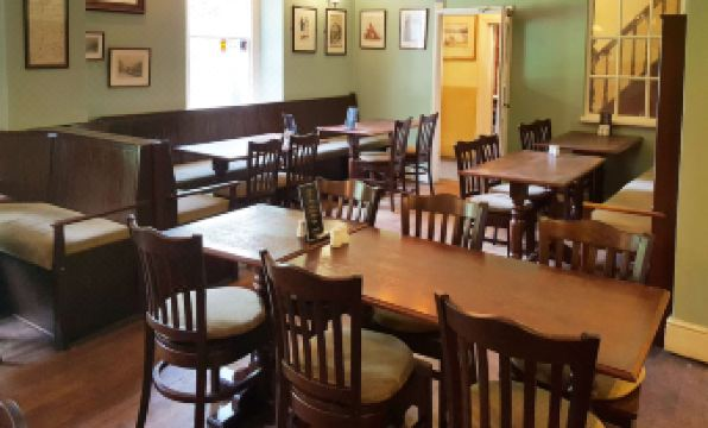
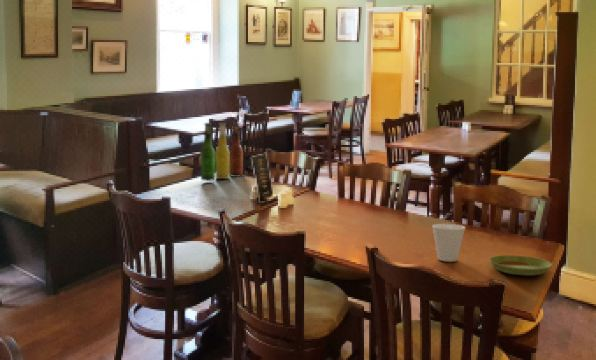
+ saucer (519, 265)
+ beer bottle (222, 150)
+ cup (448, 242)
